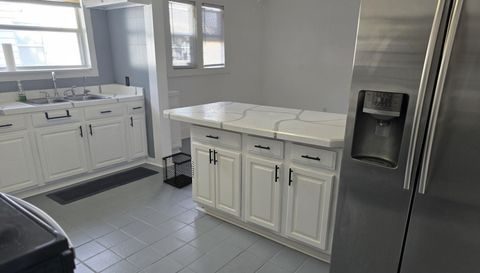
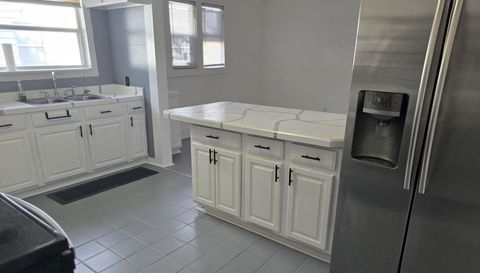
- wastebasket (180, 169)
